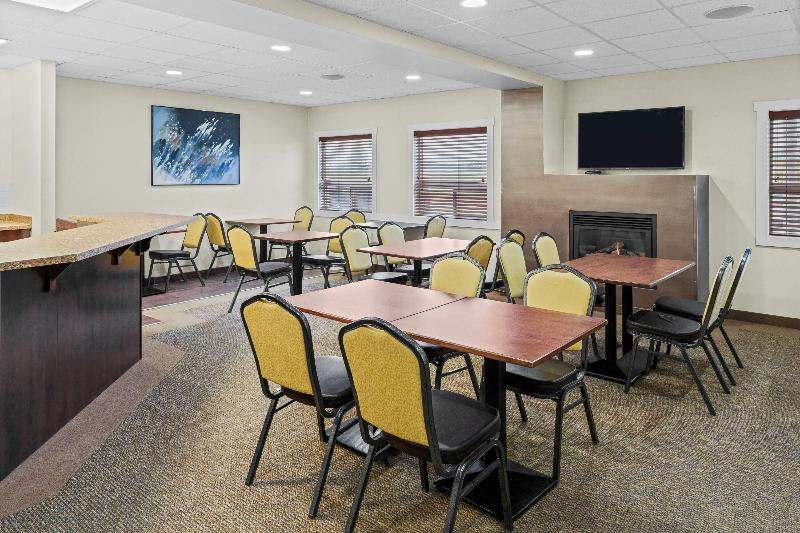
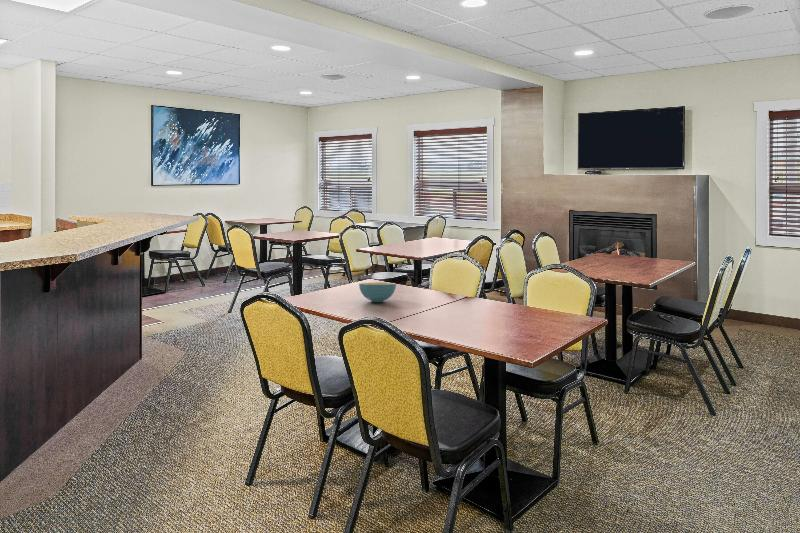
+ cereal bowl (377, 292)
